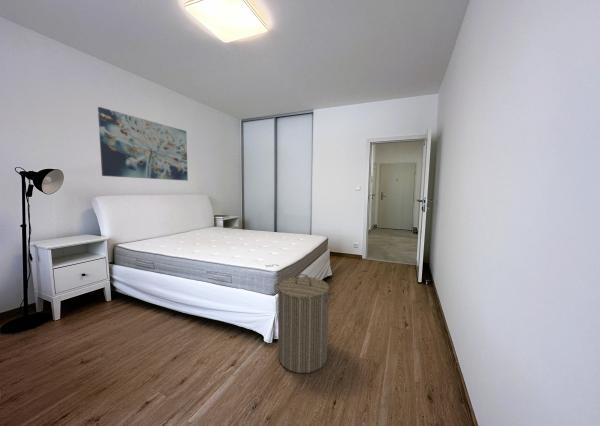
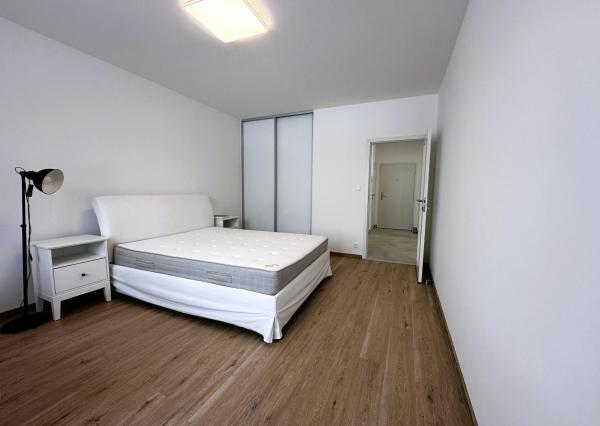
- wall art (150, 150)
- laundry hamper (303, 315)
